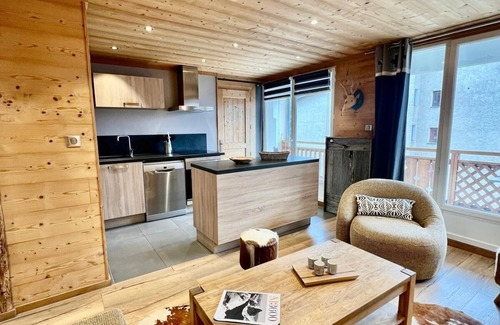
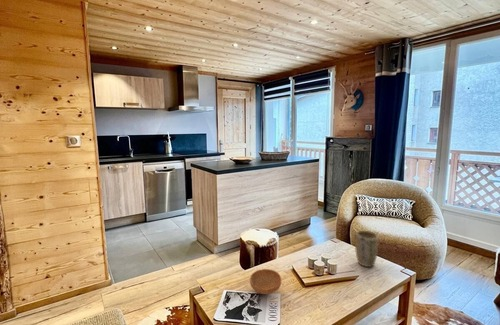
+ plant pot (366, 248)
+ bowl (265, 283)
